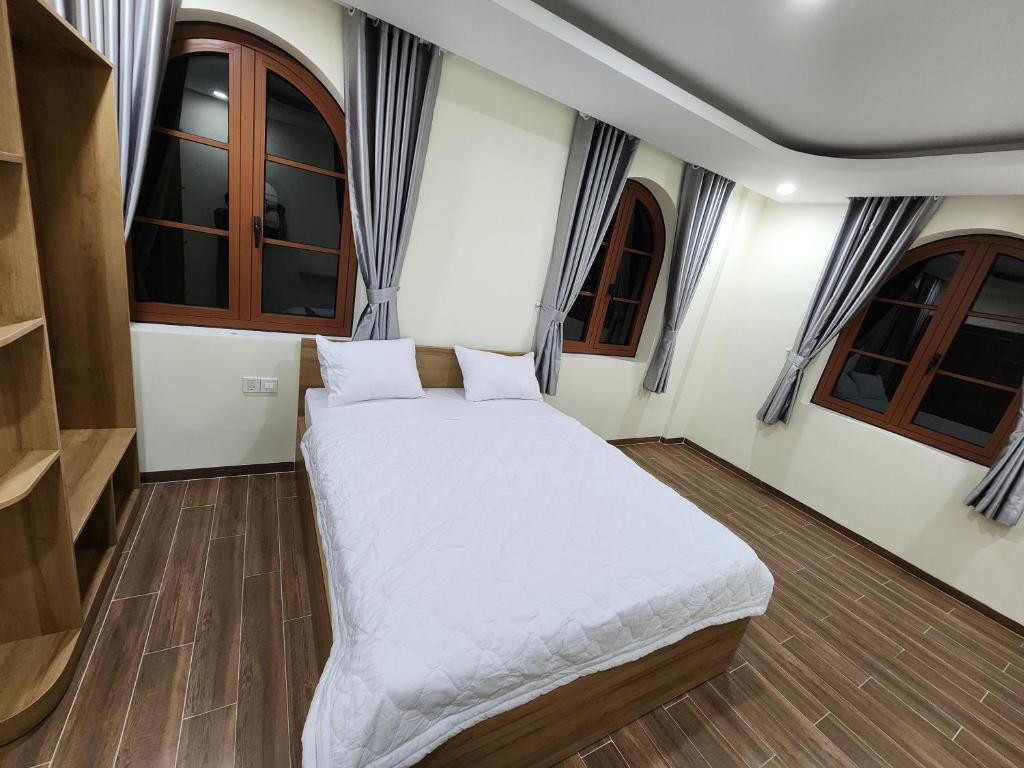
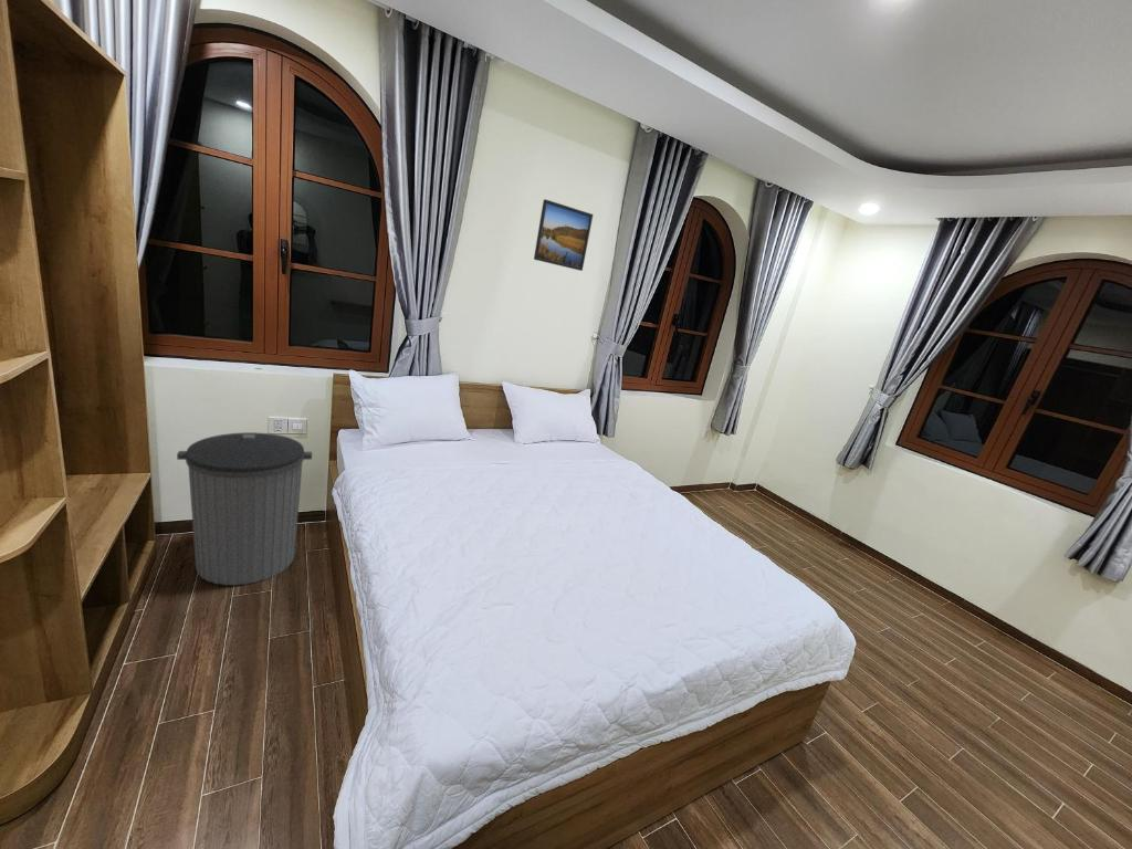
+ trash can (248, 500)
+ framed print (564, 237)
